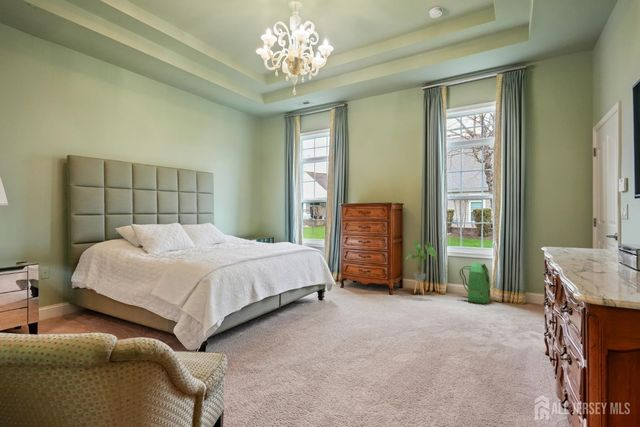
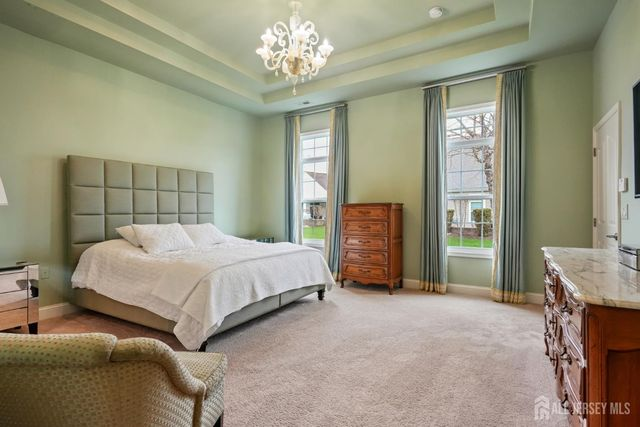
- backpack (475, 281)
- house plant (421, 266)
